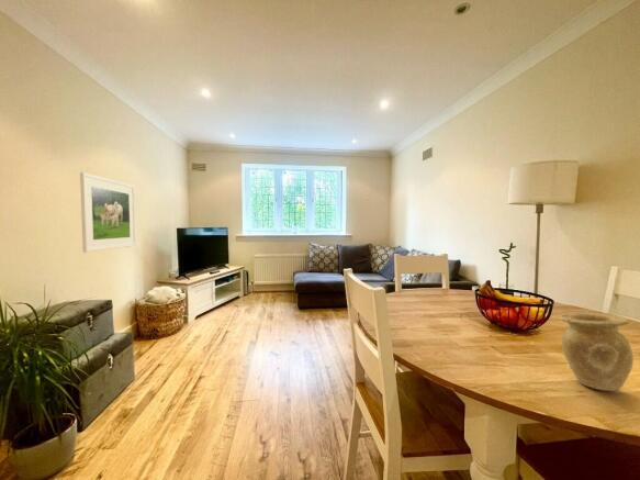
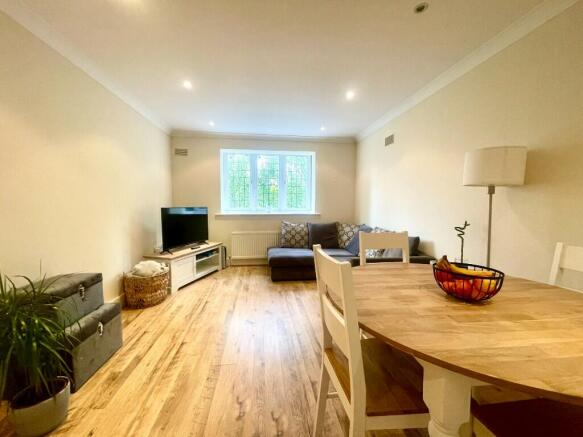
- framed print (112, 214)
- vase (592, 348)
